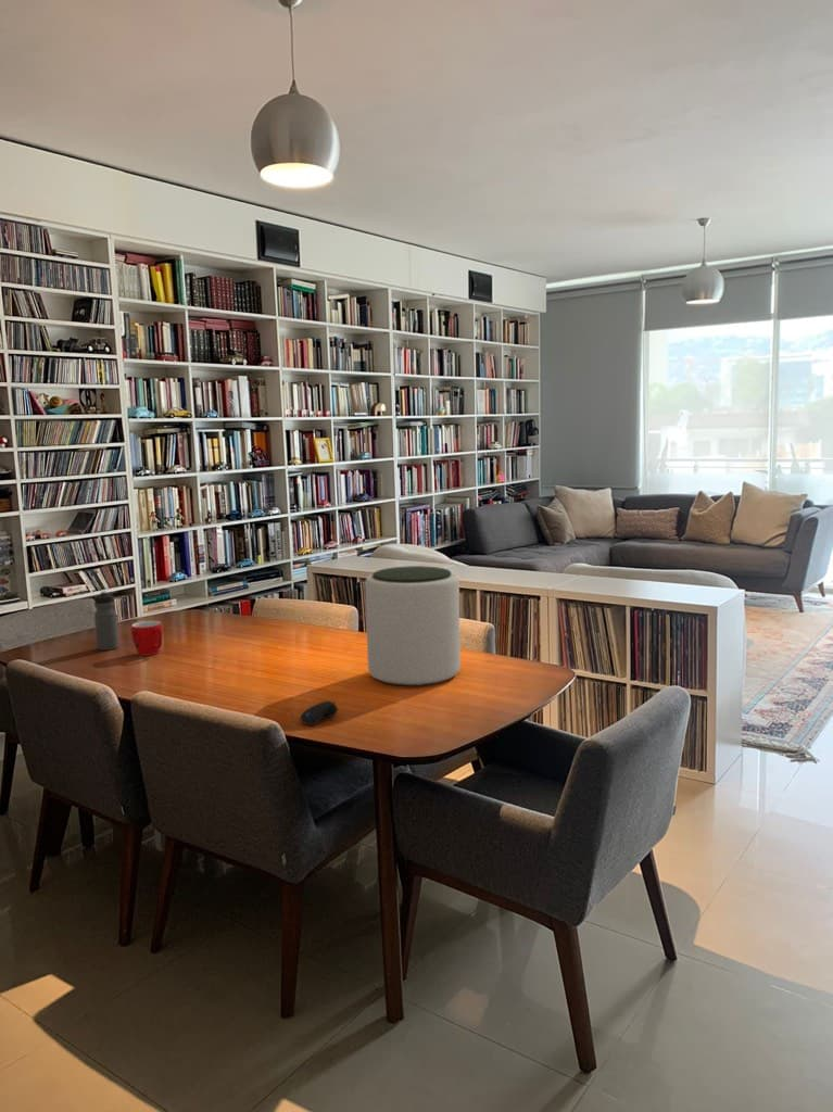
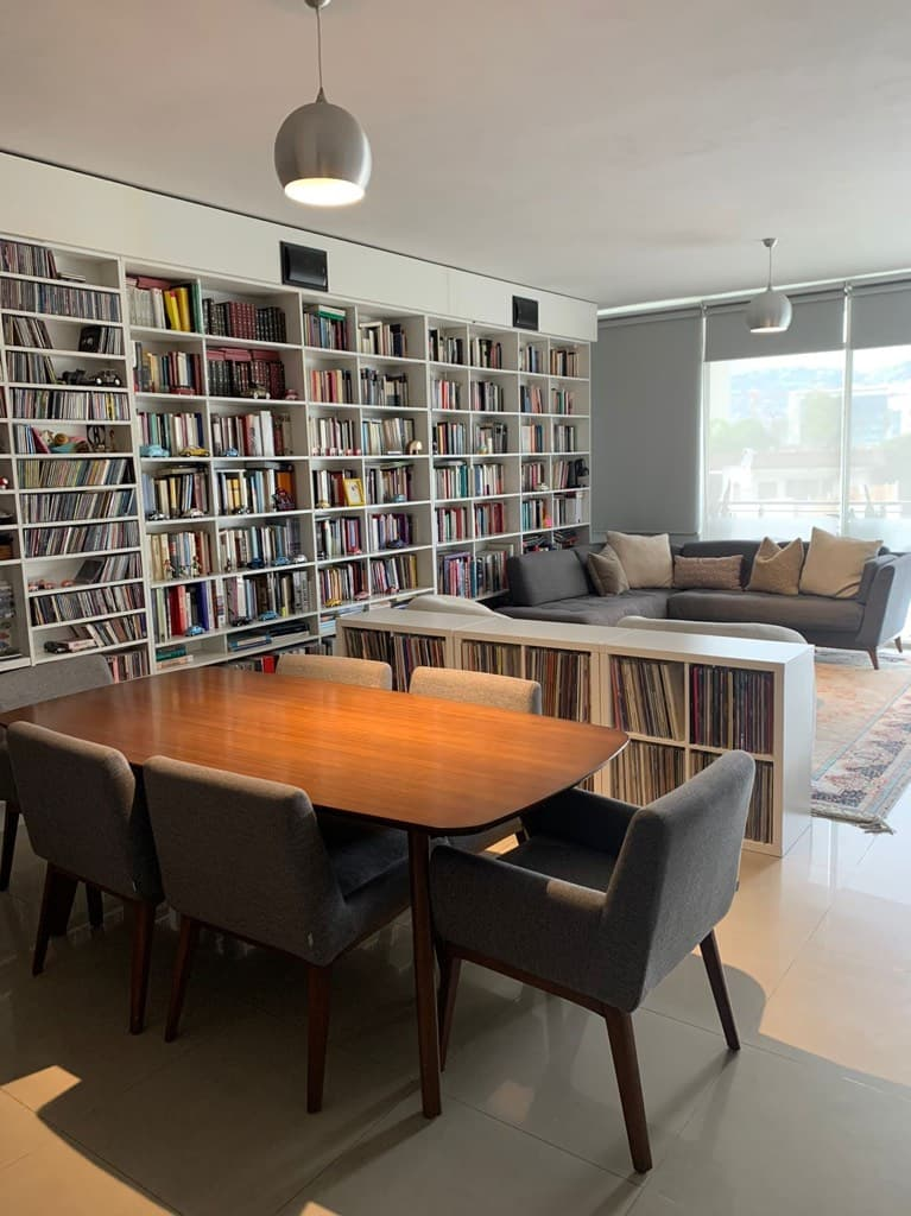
- water bottle (105, 619)
- computer mouse (319, 711)
- plant pot (413, 623)
- mug (150, 639)
